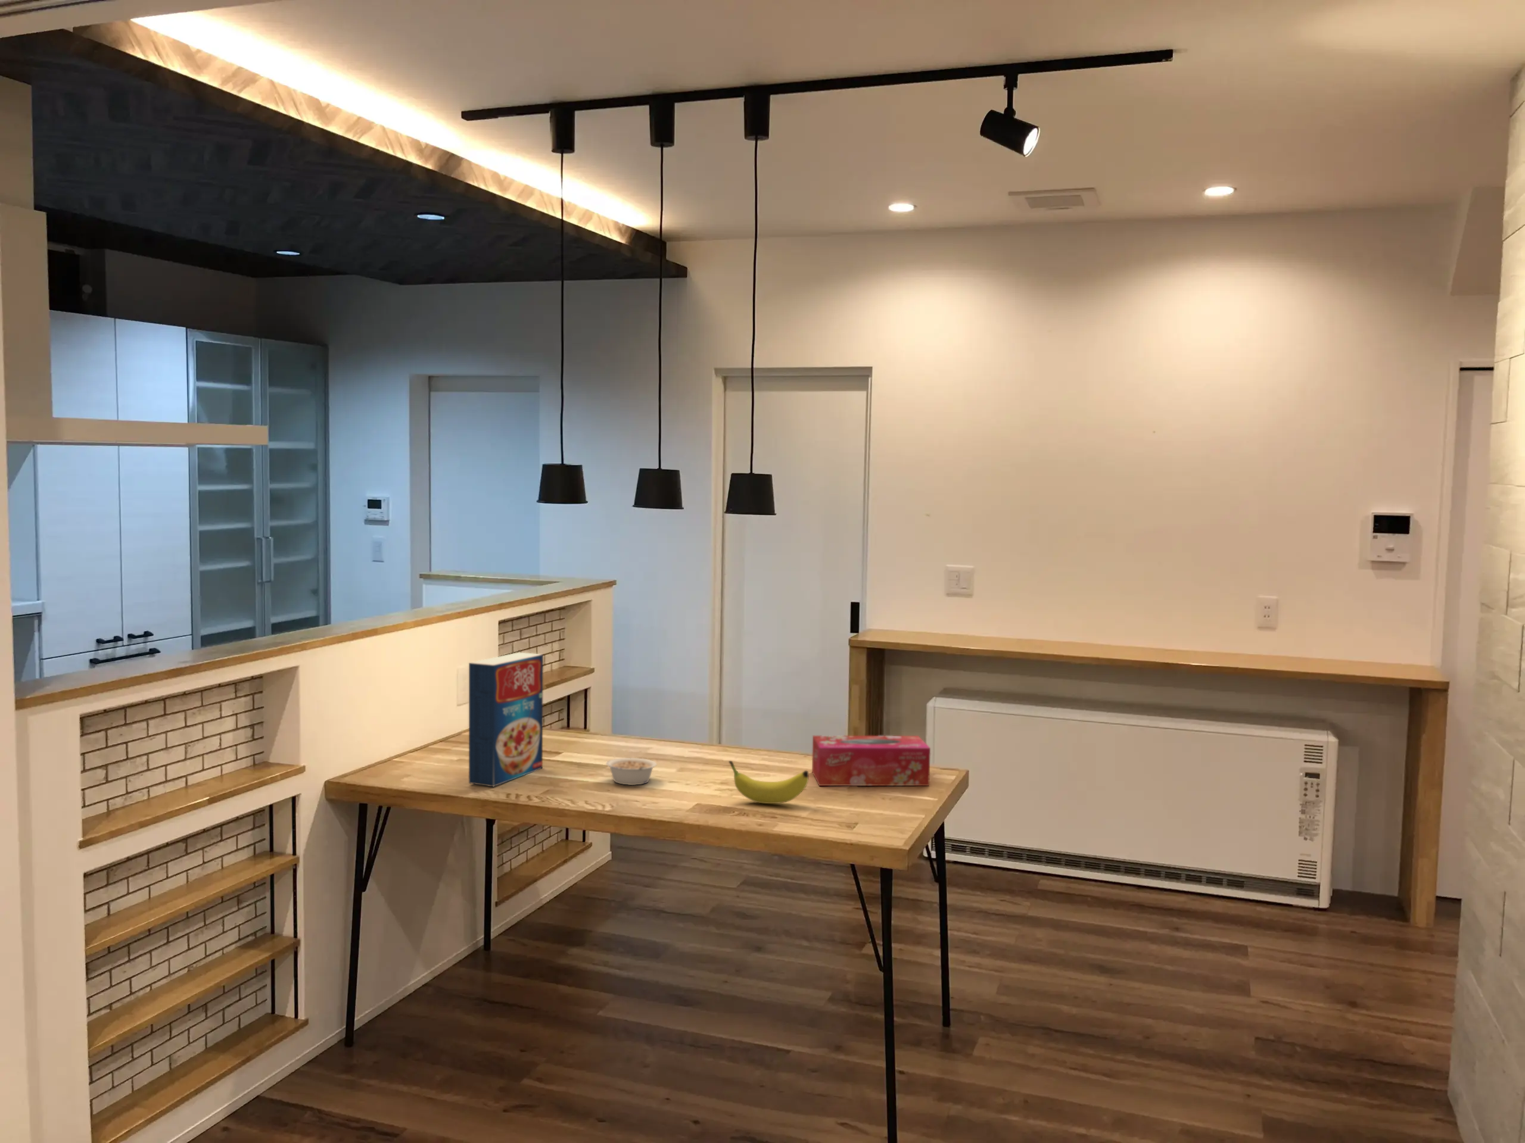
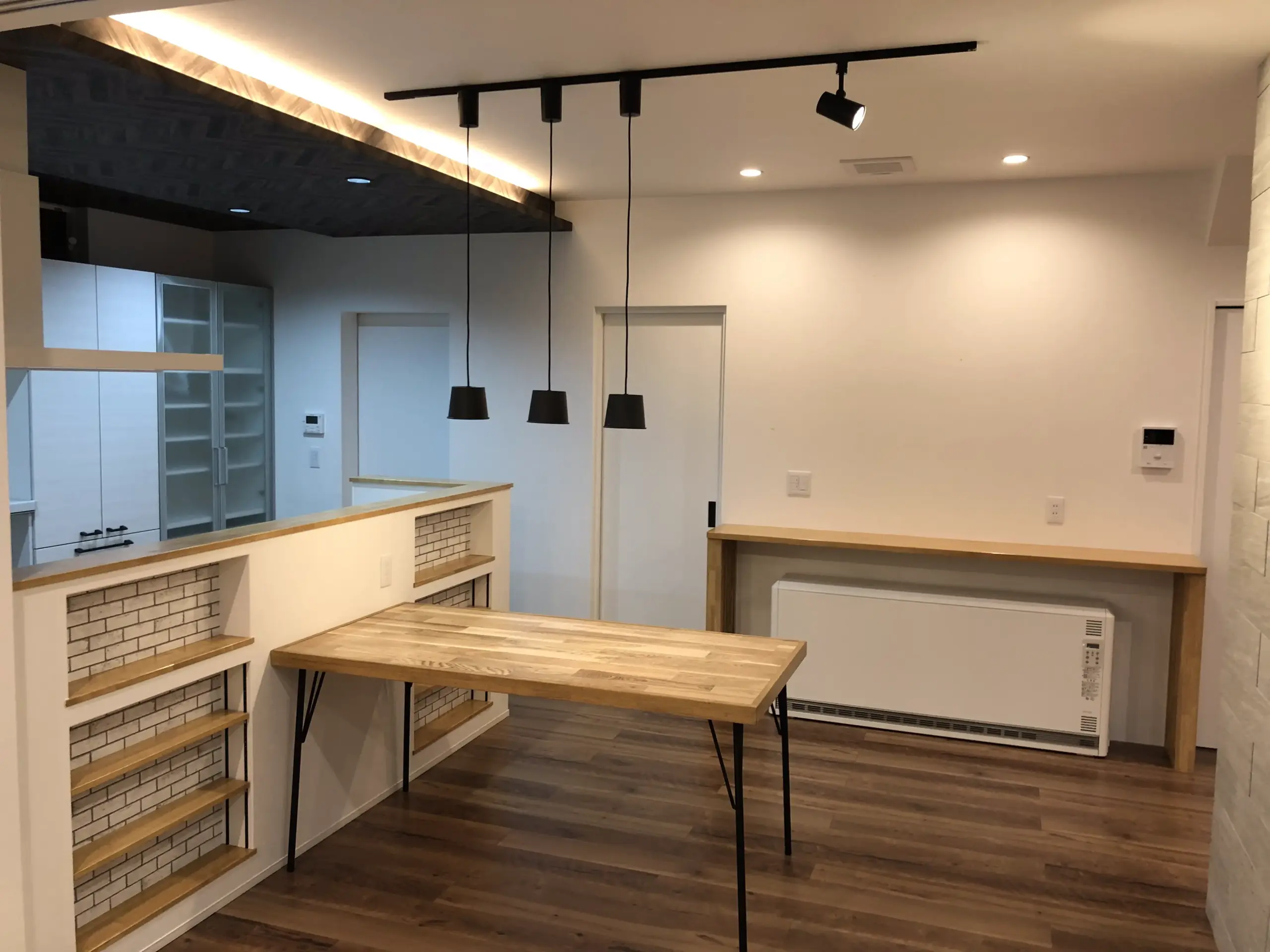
- legume (633, 771)
- cereal box (507, 717)
- tissue box (869, 760)
- fruit (769, 784)
